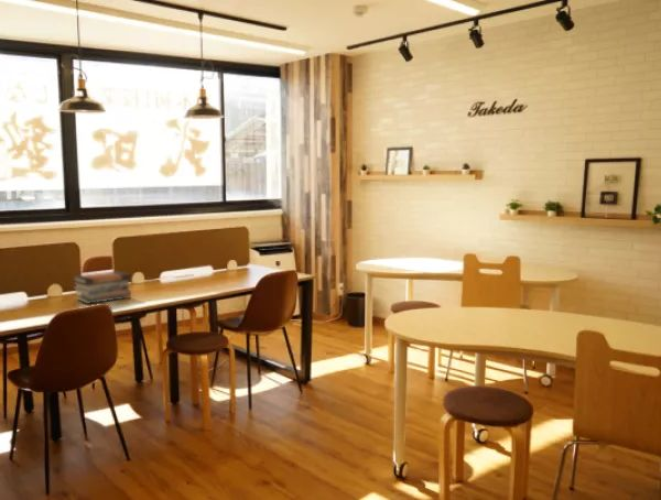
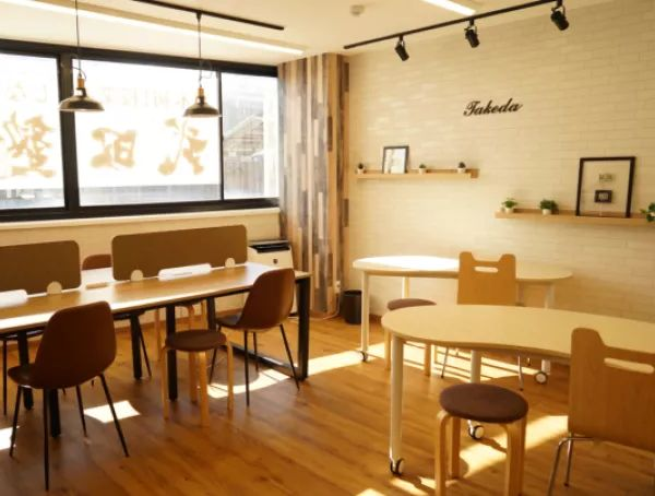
- book stack (102, 286)
